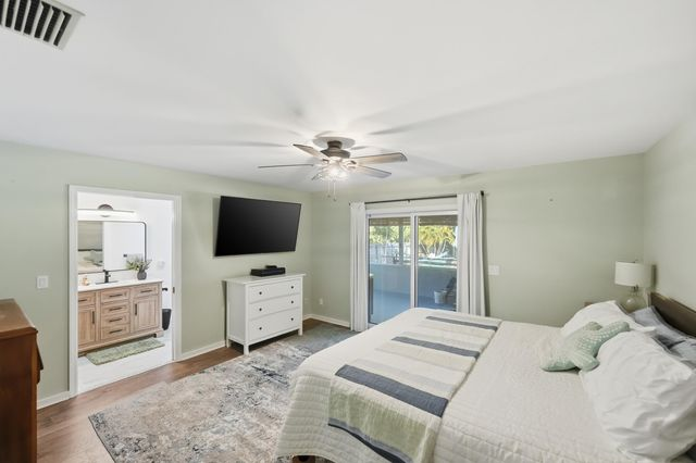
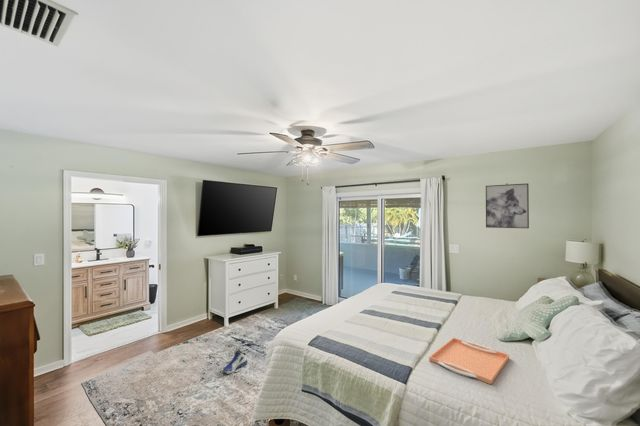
+ wall art (506, 206)
+ sneaker (235, 359)
+ serving tray (469, 357)
